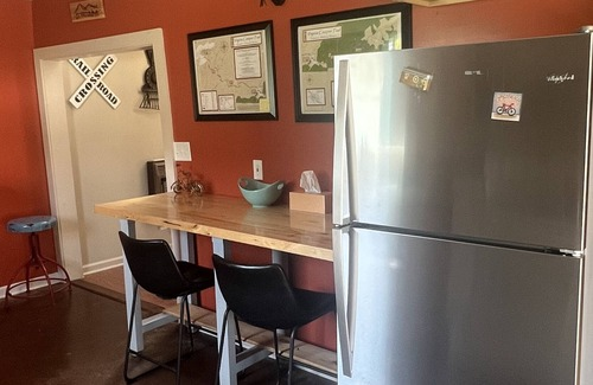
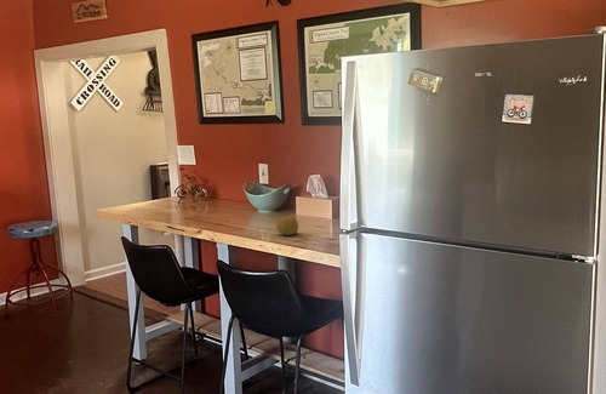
+ fruit (287, 224)
